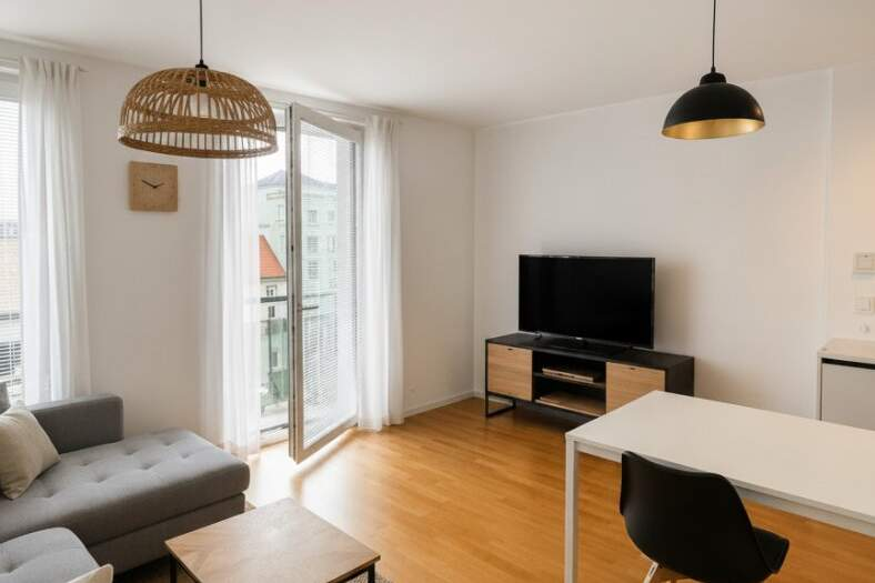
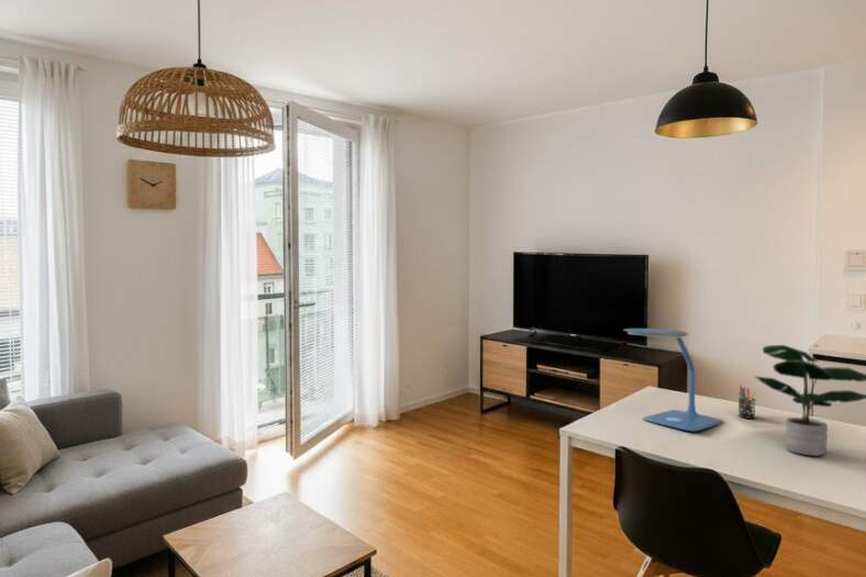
+ desk lamp (689, 376)
+ pen holder (744, 401)
+ potted plant (810, 399)
